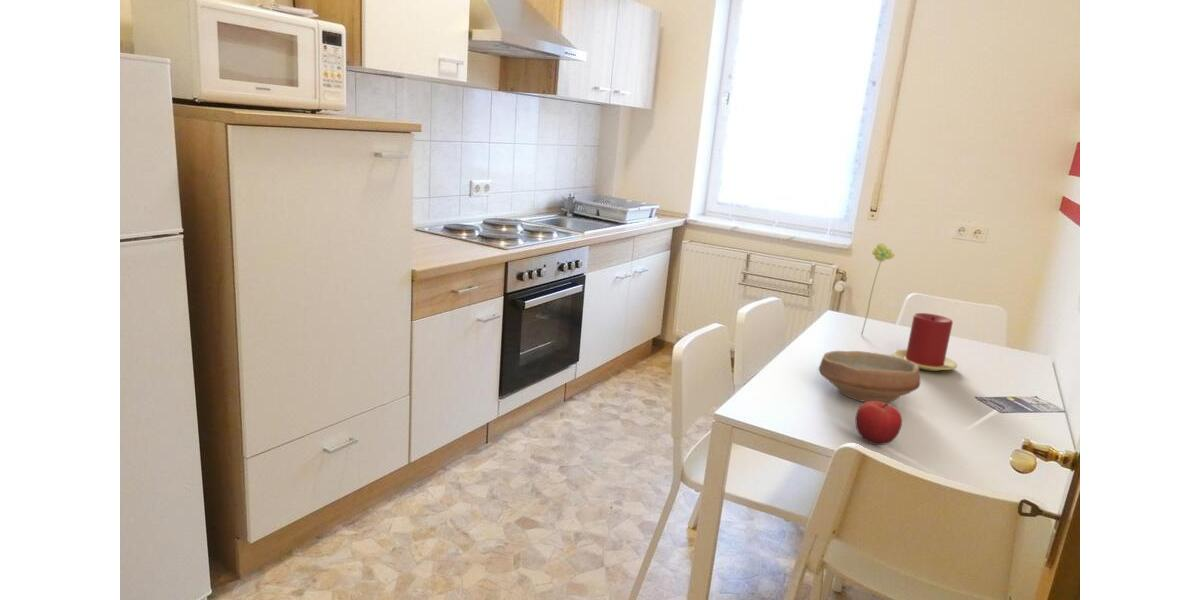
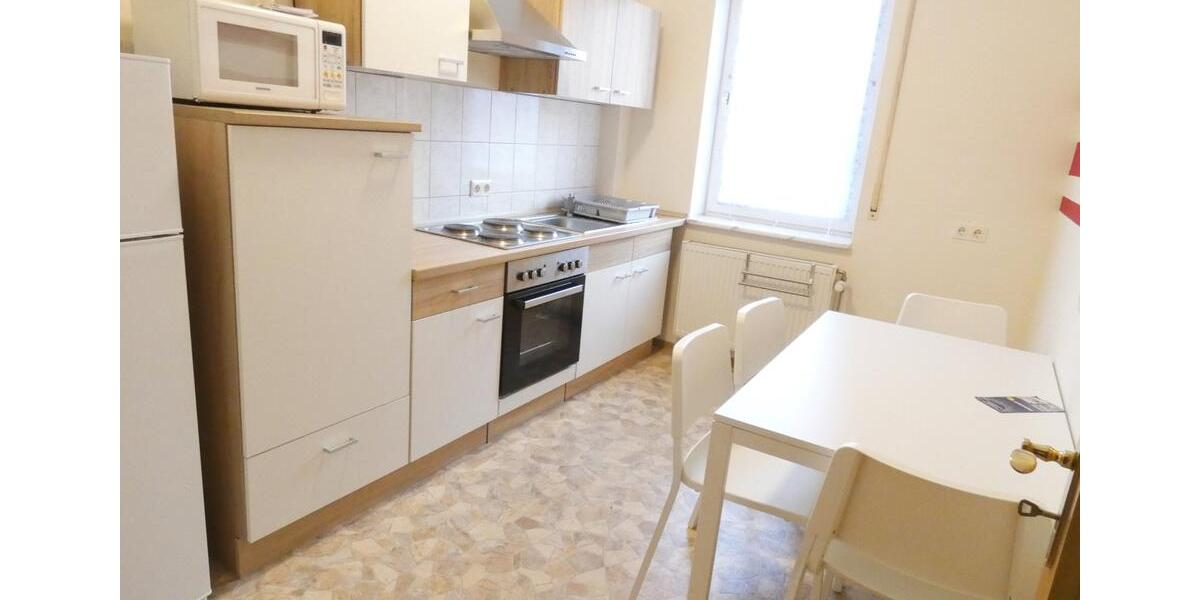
- flower (872, 288)
- candle (928, 340)
- bowl (868, 376)
- fruit (878, 421)
